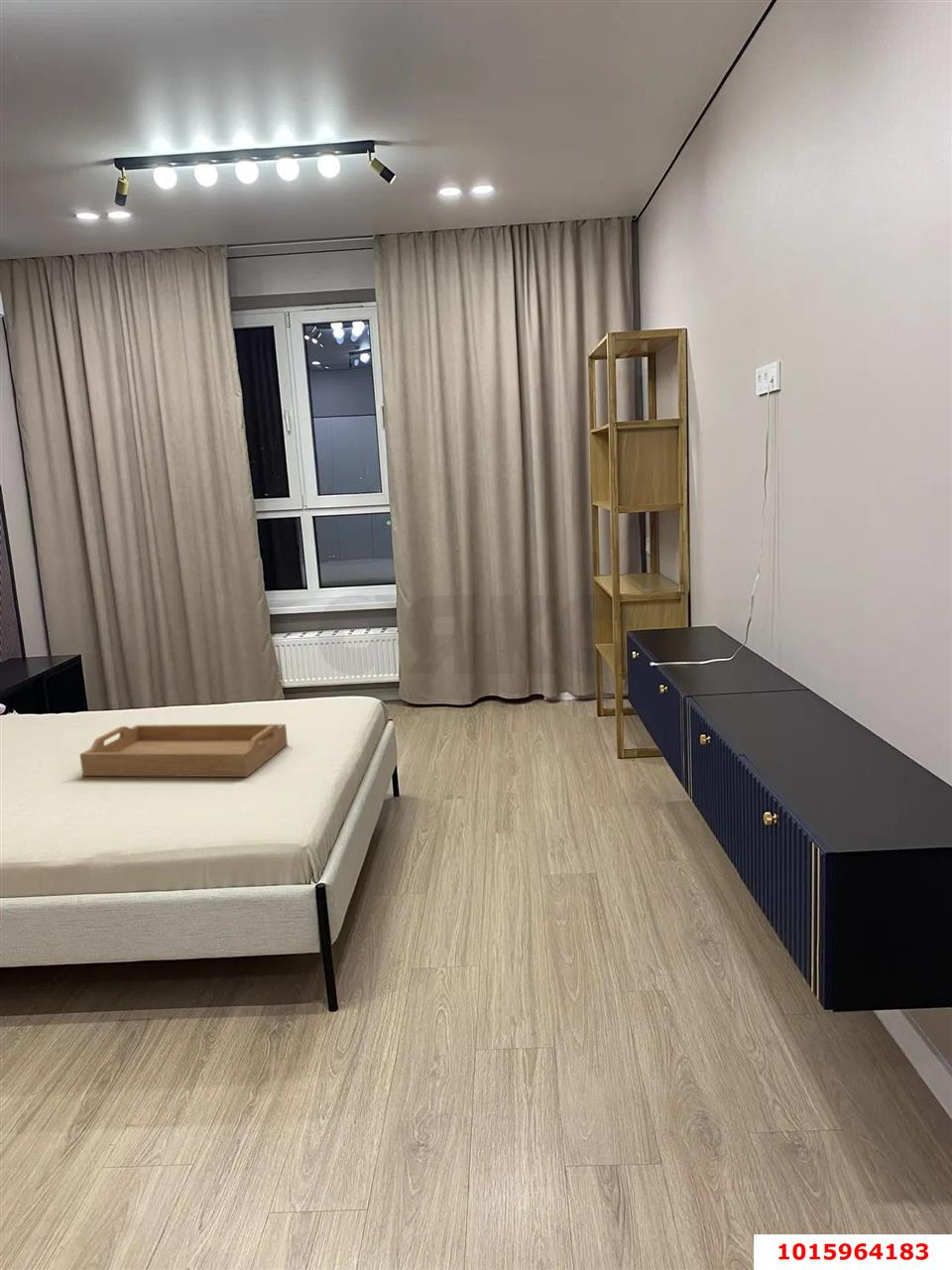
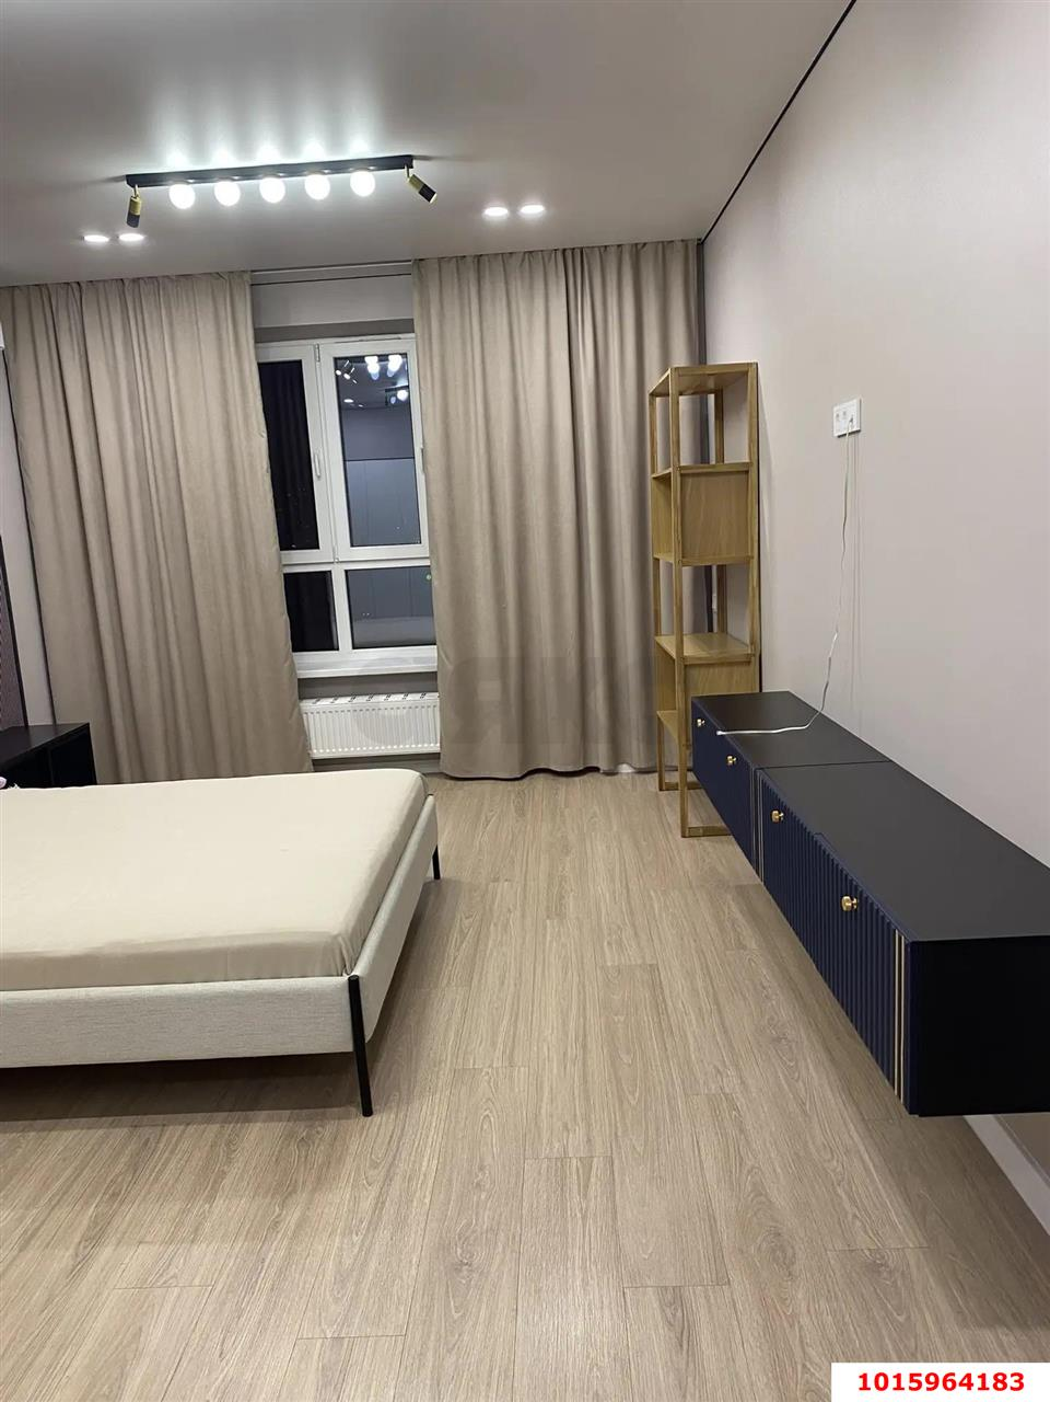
- serving tray (187, 745)
